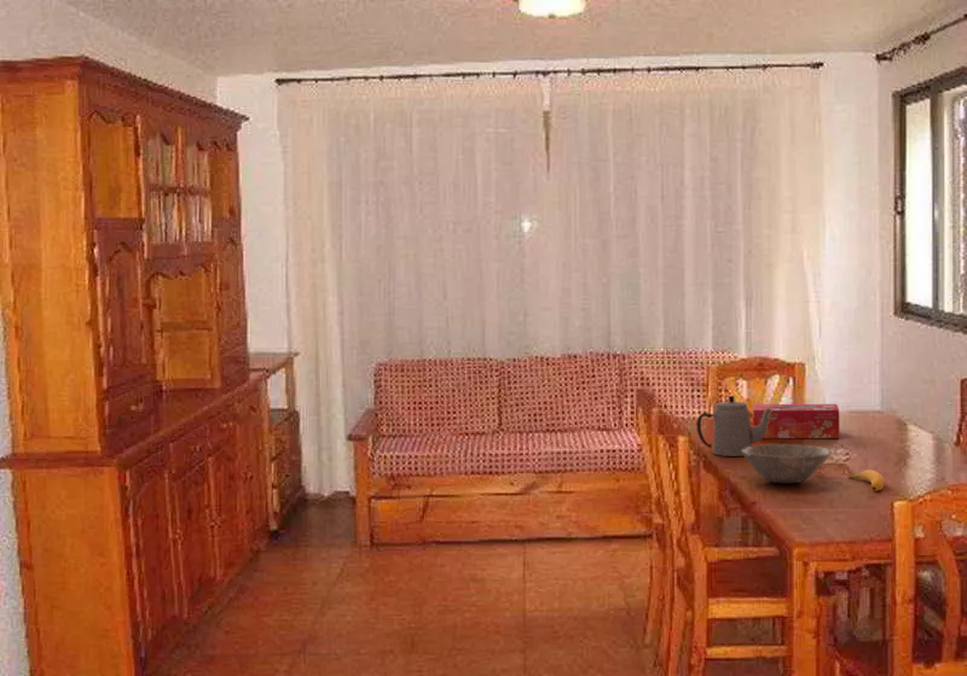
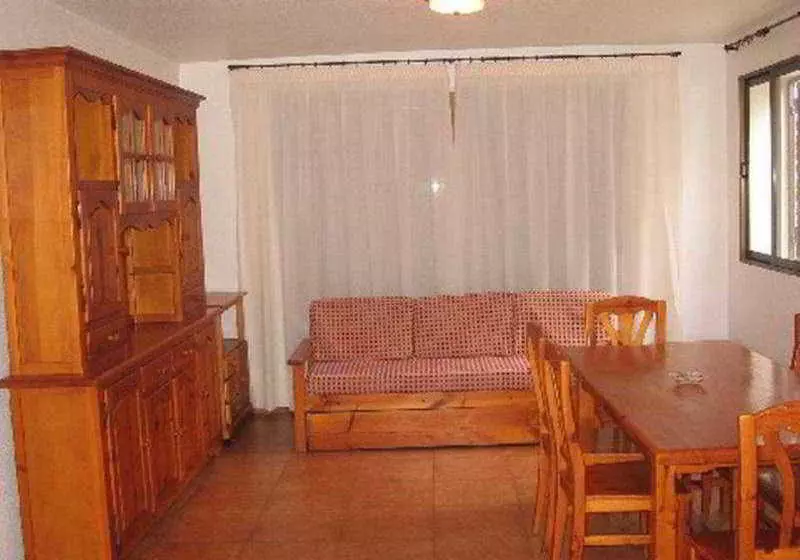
- bowl (786, 465)
- teapot (734, 424)
- banana (868, 478)
- tissue box (795, 420)
